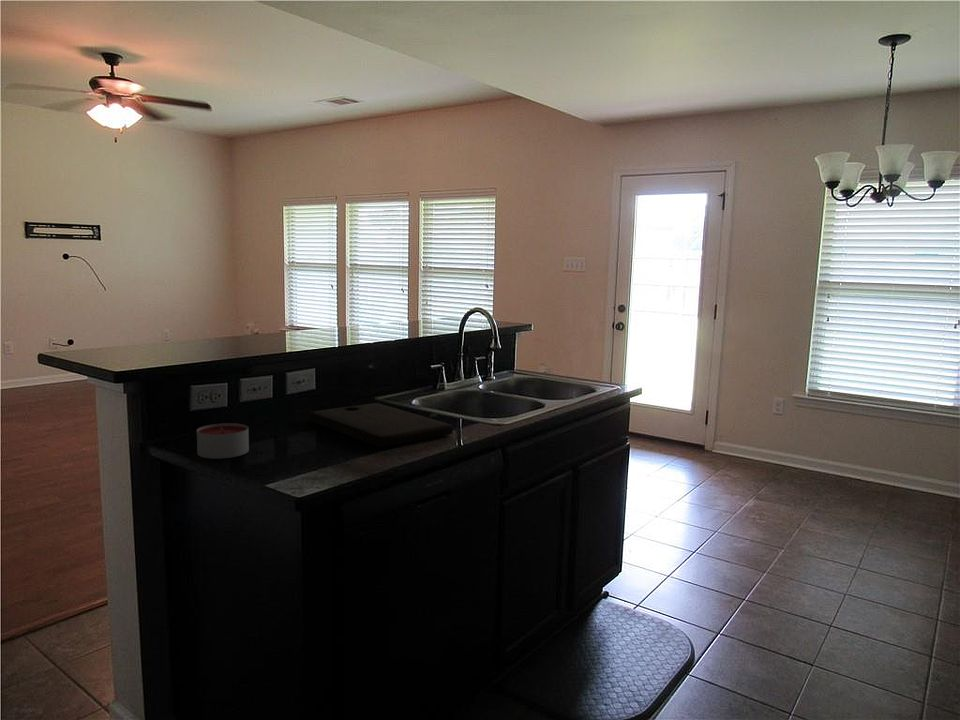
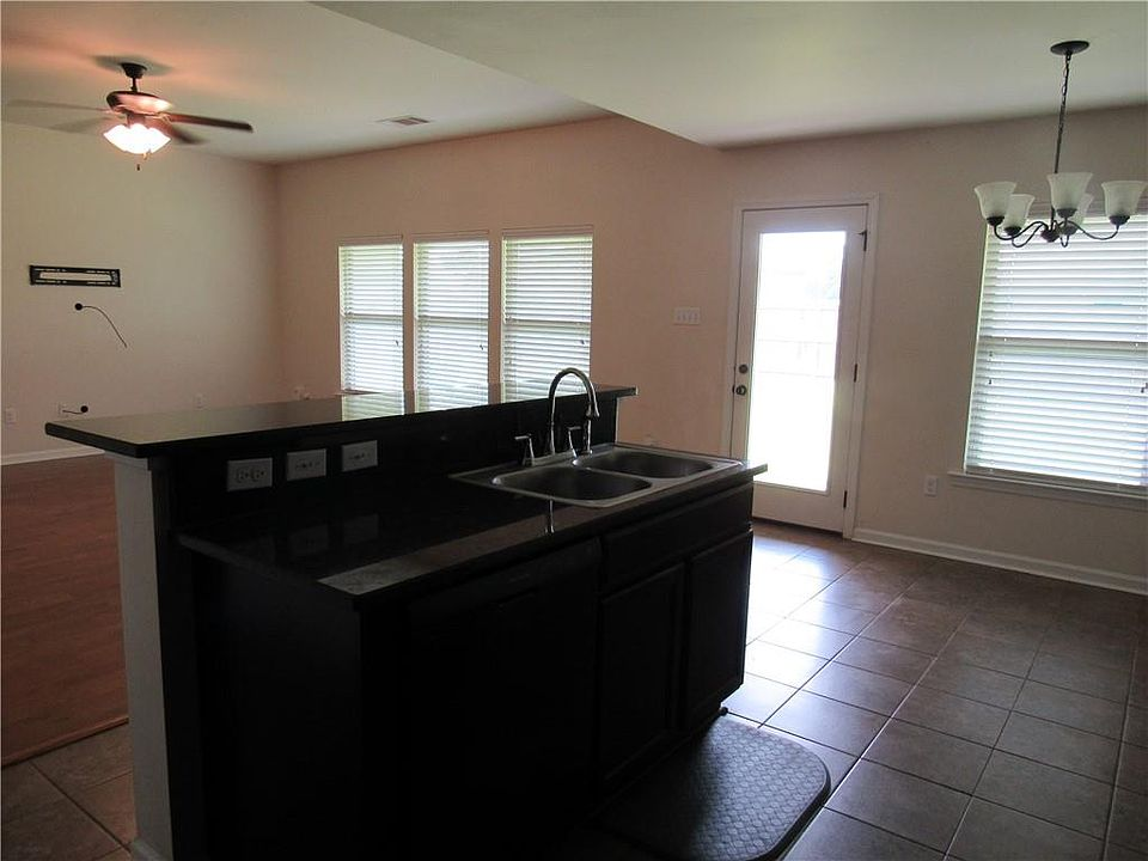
- cutting board (378, 422)
- candle (223, 439)
